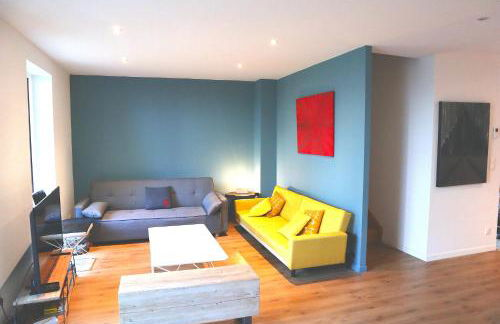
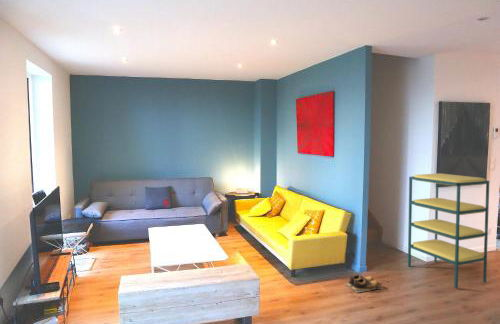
+ shelving unit (445, 225)
+ shoes (362, 281)
